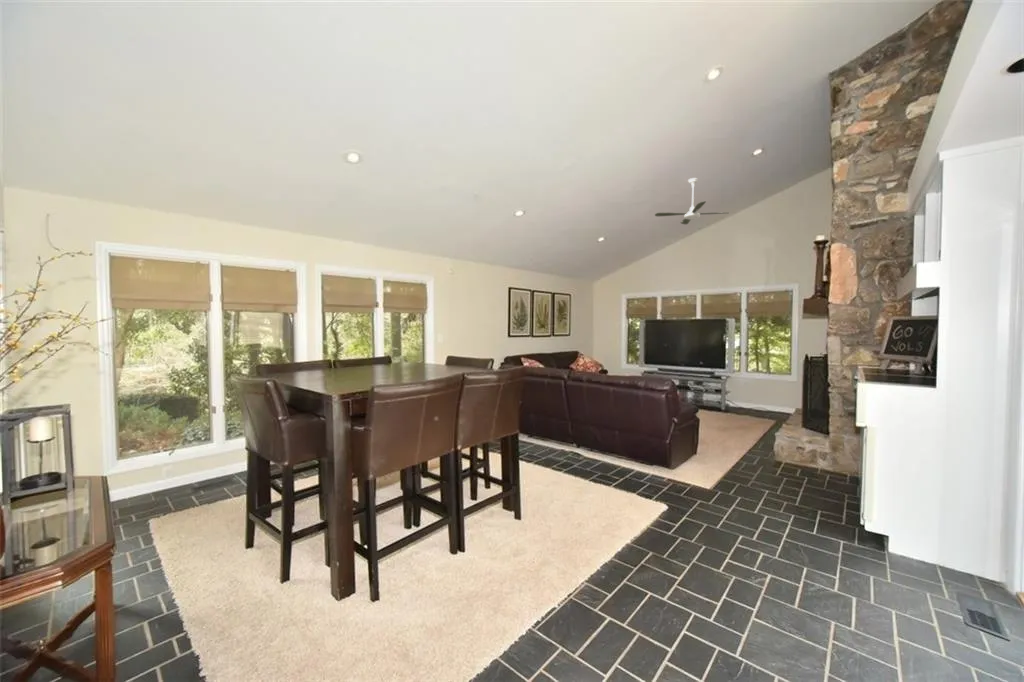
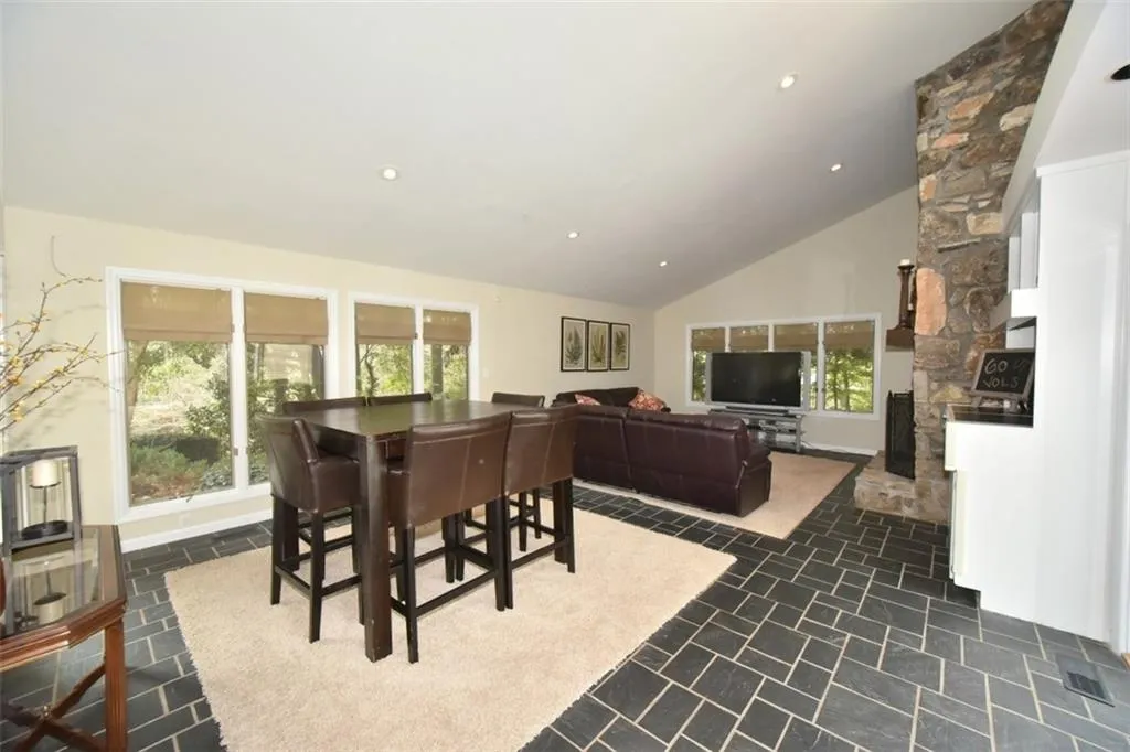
- ceiling fan (692, 198)
